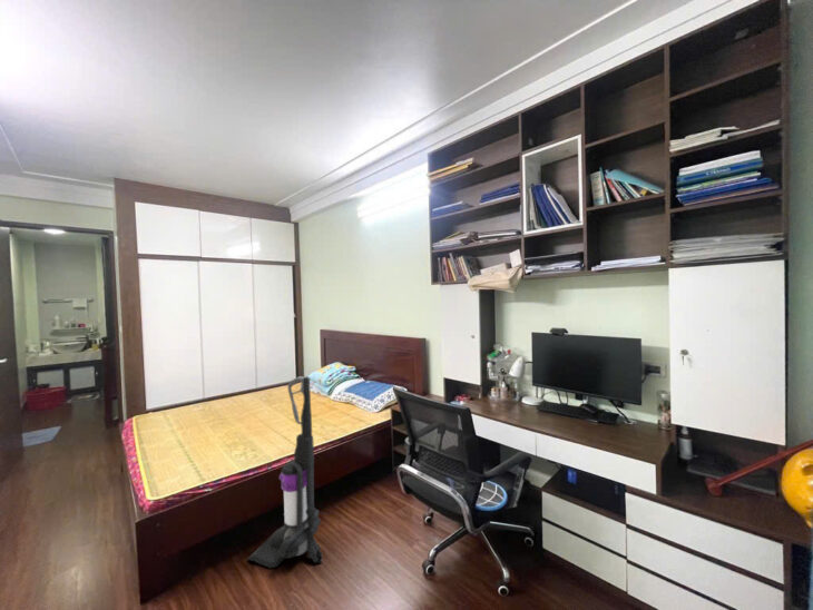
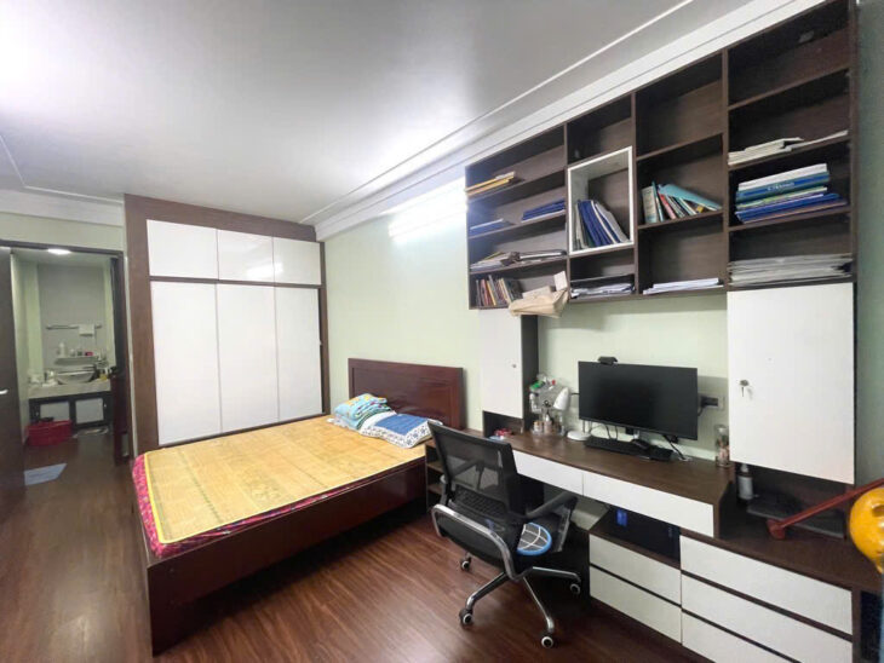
- vacuum cleaner (288, 464)
